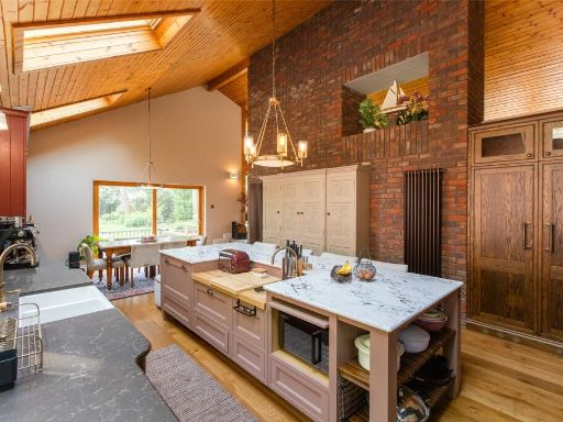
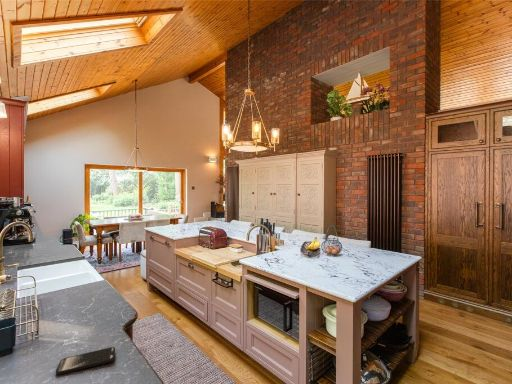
+ smartphone (87, 360)
